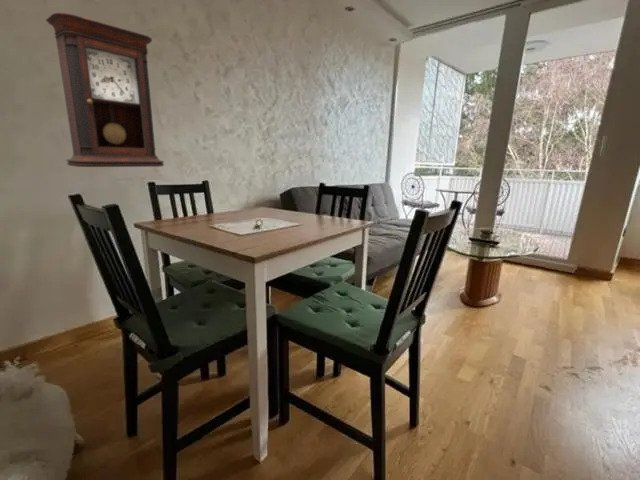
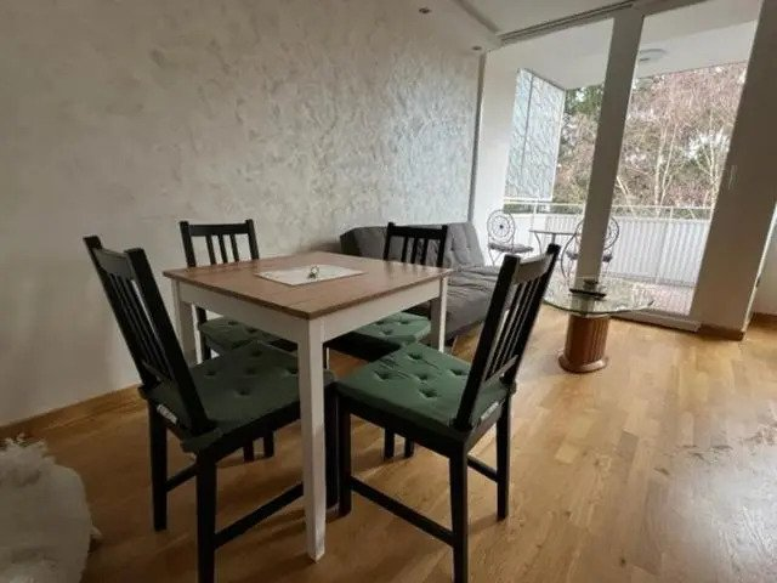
- pendulum clock (113, 100)
